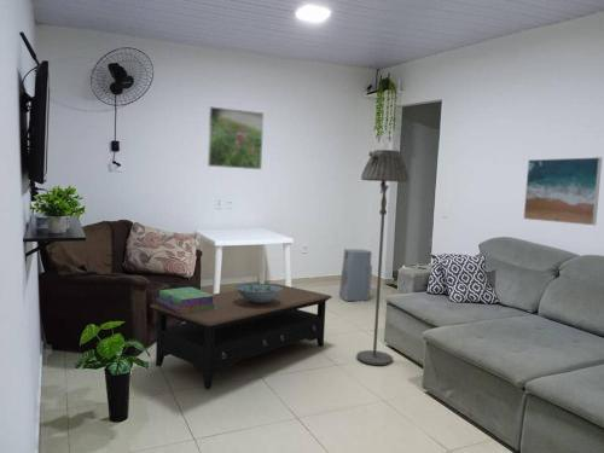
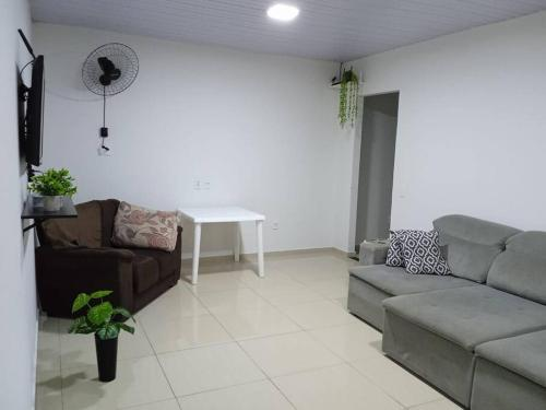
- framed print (236, 139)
- coffee table (246, 327)
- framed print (559, 190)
- floor lamp (379, 256)
- stack of books (186, 298)
- decorative bowl (259, 295)
- air purifier (355, 274)
